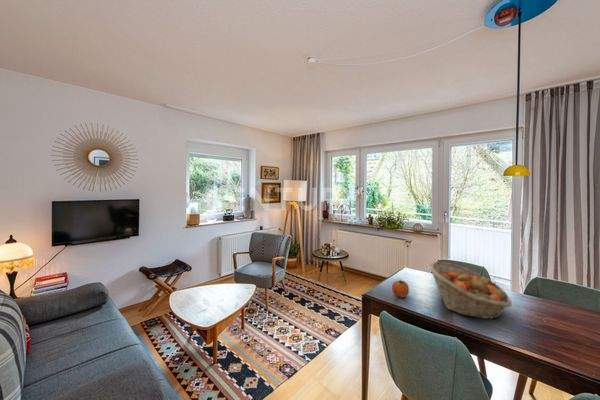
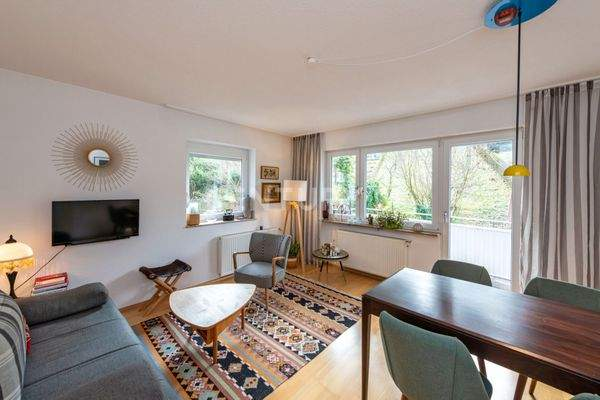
- apple (400, 288)
- fruit basket (466, 286)
